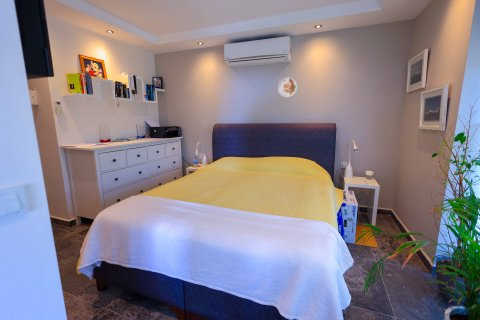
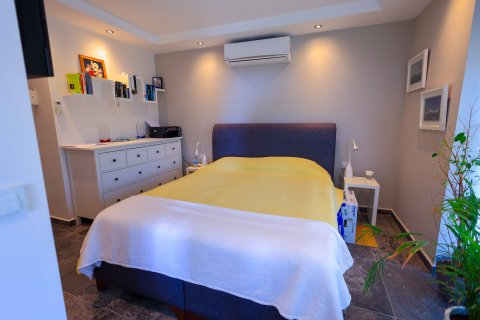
- decorative plate (287, 87)
